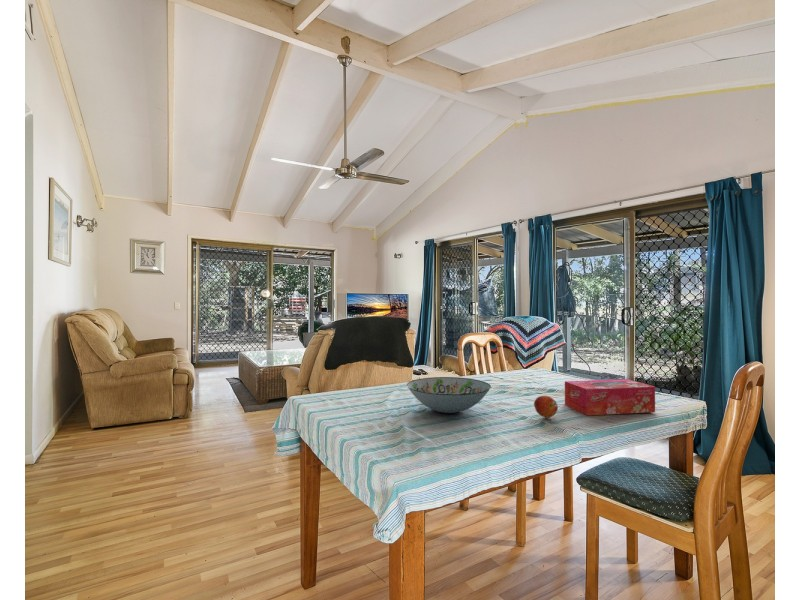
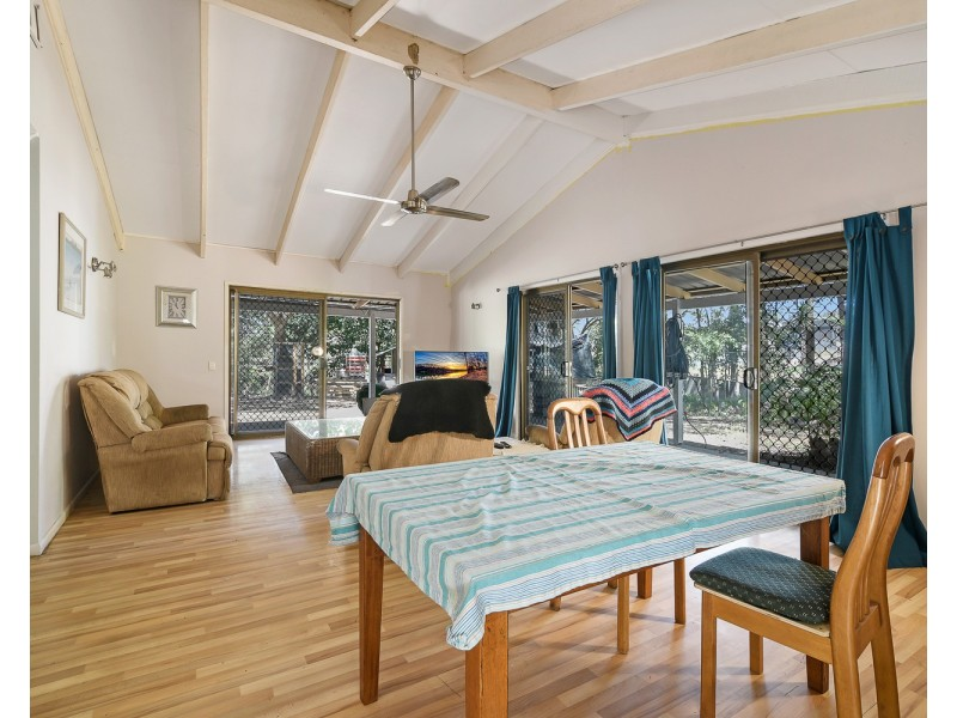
- fruit (546, 406)
- decorative bowl (448, 397)
- tissue box (608, 396)
